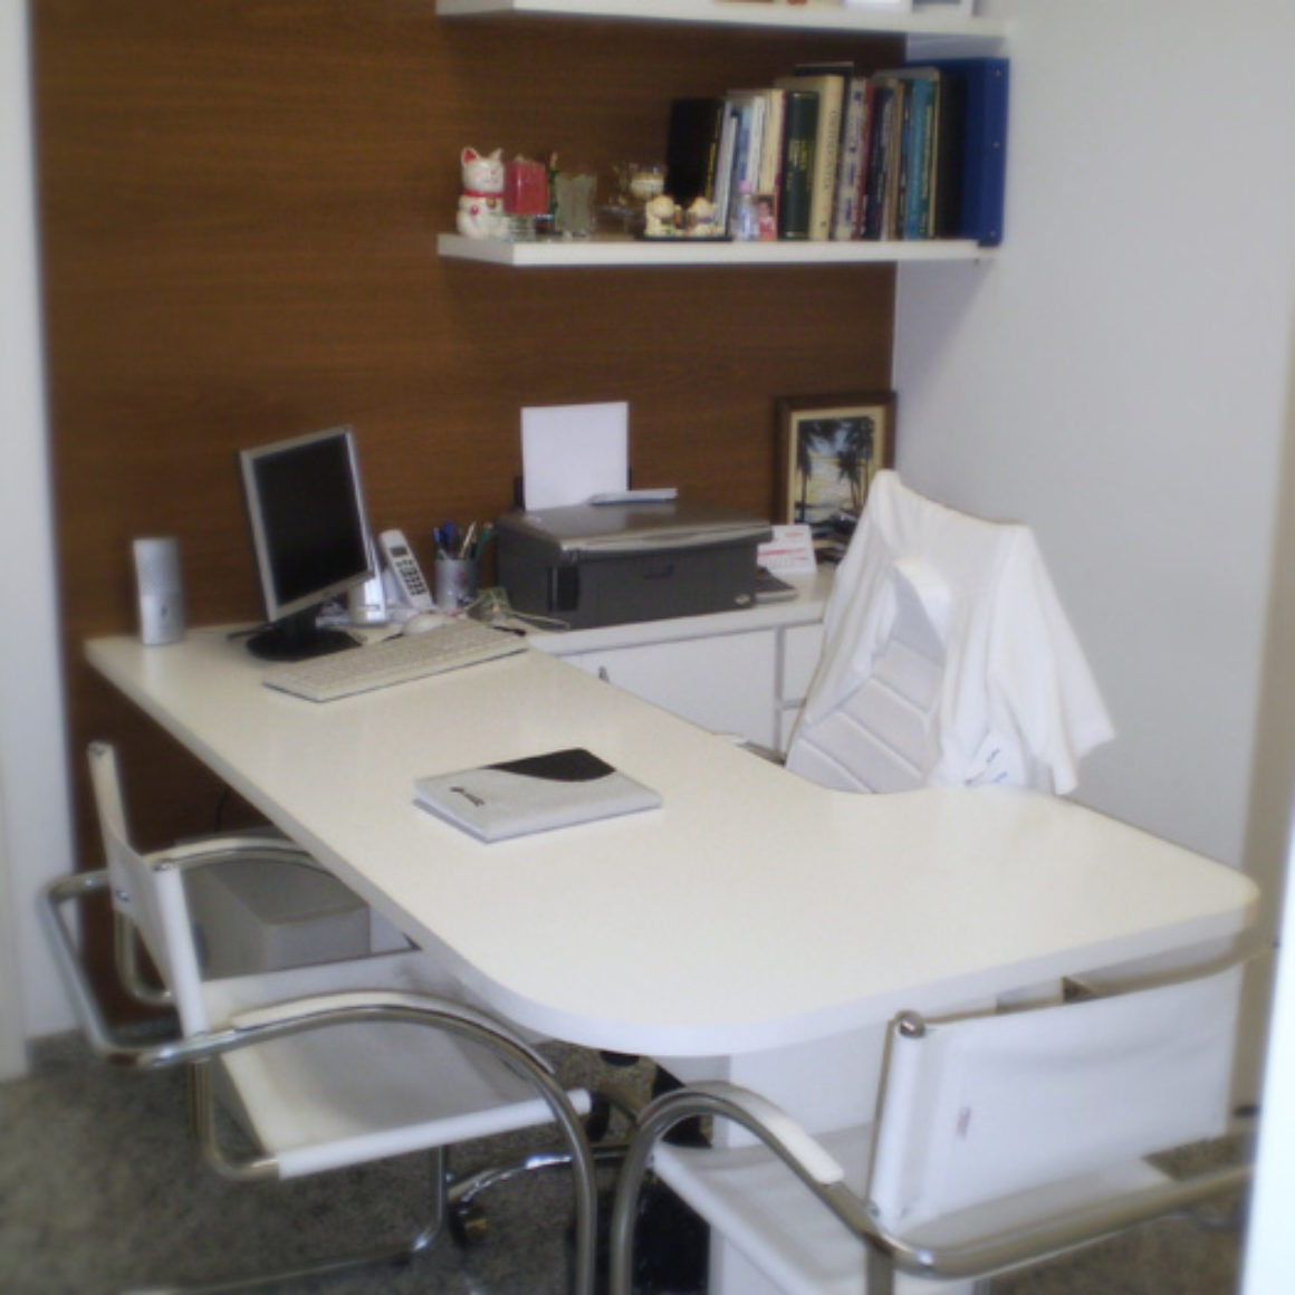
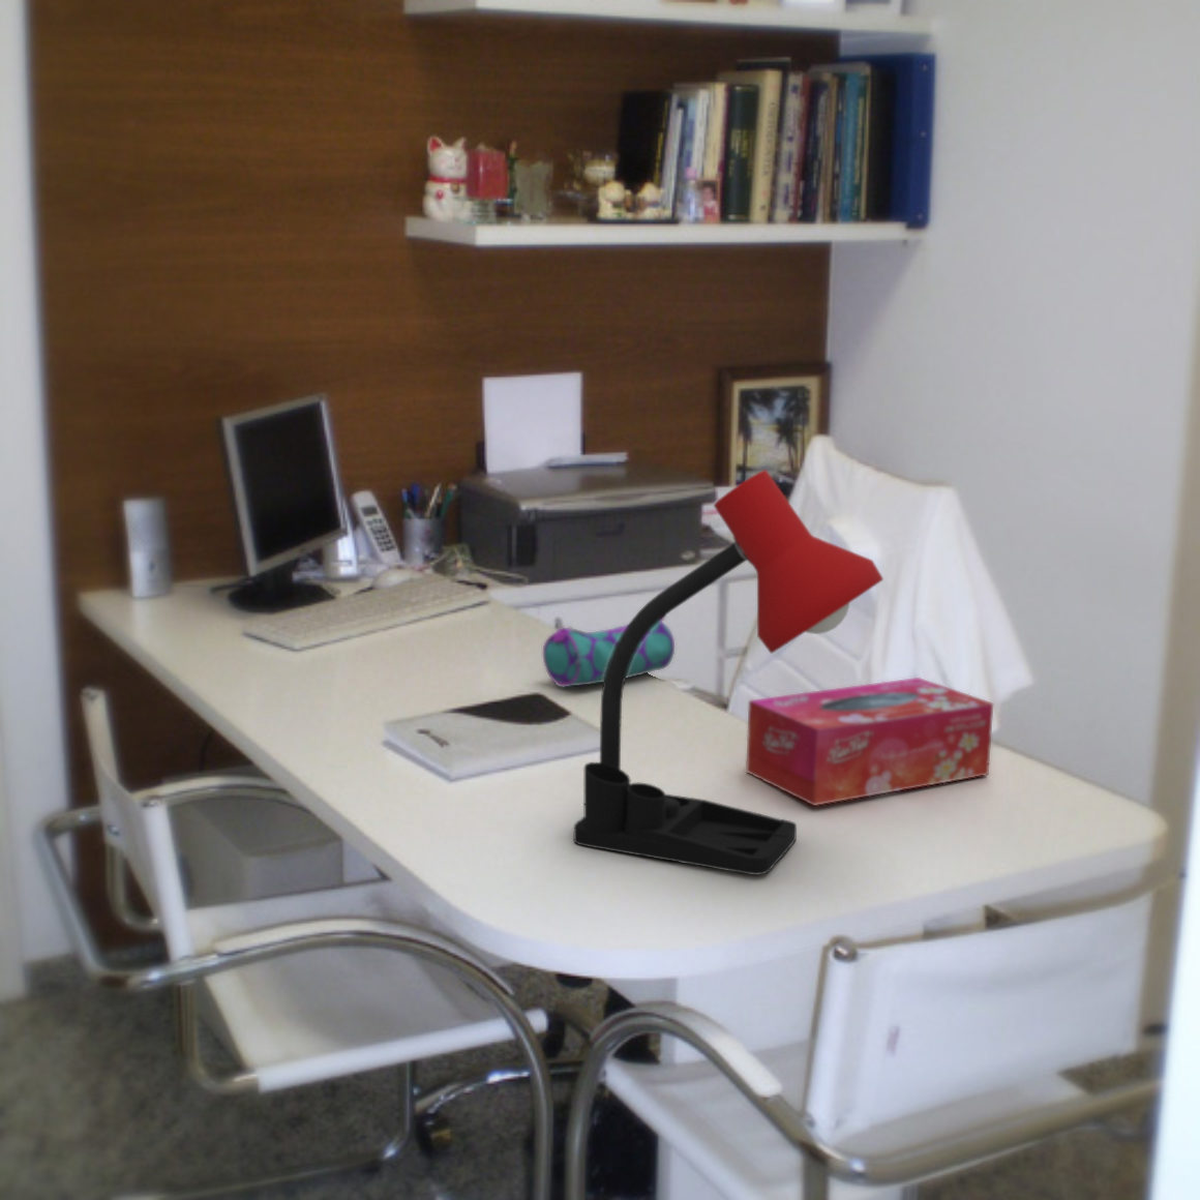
+ pencil case (610, 649)
+ desk lamp (758, 637)
+ tissue box (869, 737)
